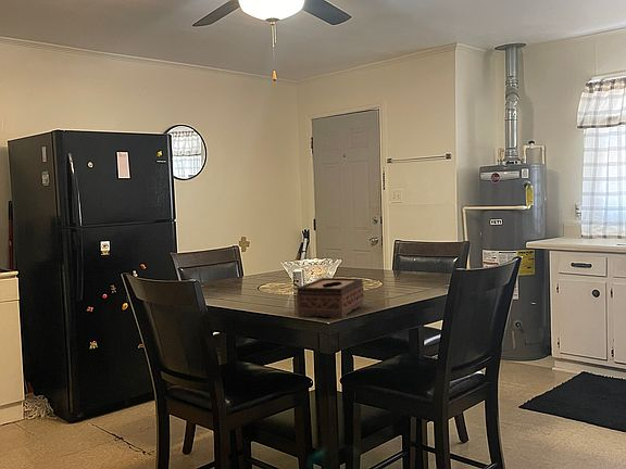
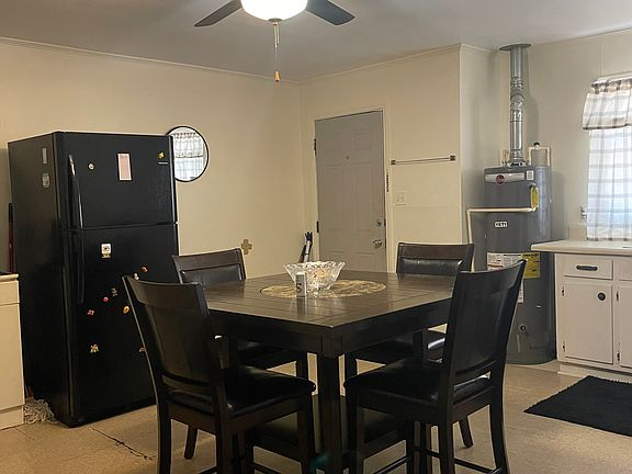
- tissue box (331, 296)
